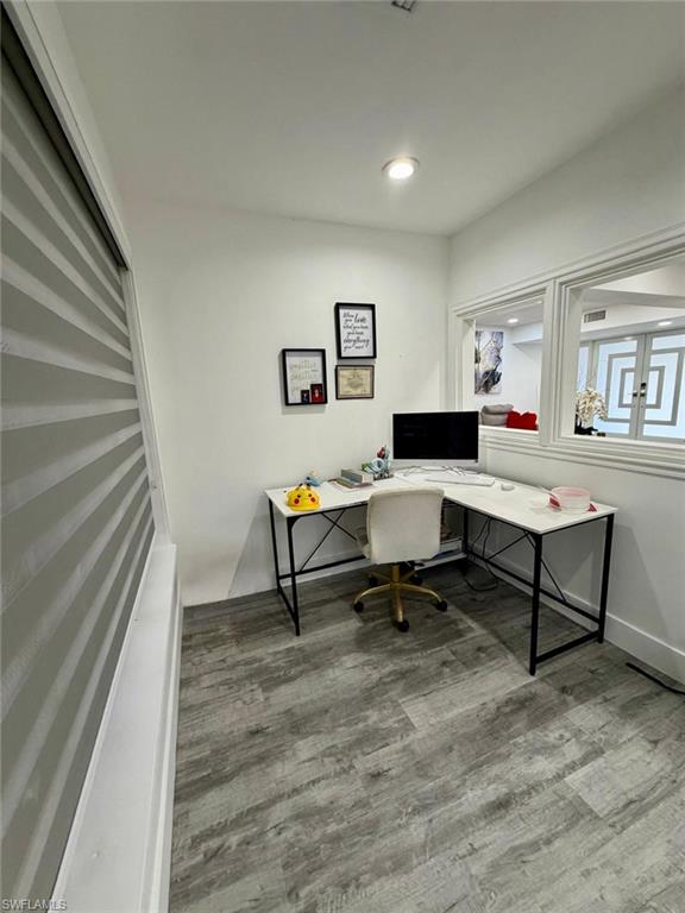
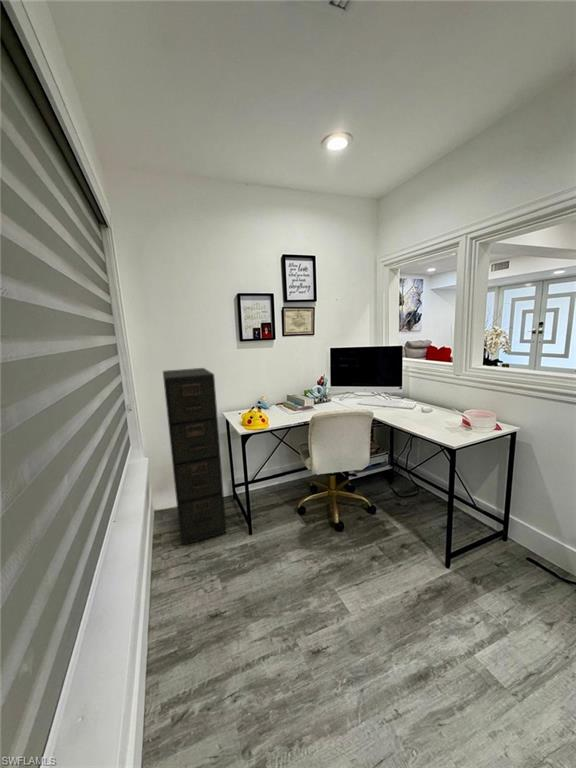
+ filing cabinet (193, 450)
